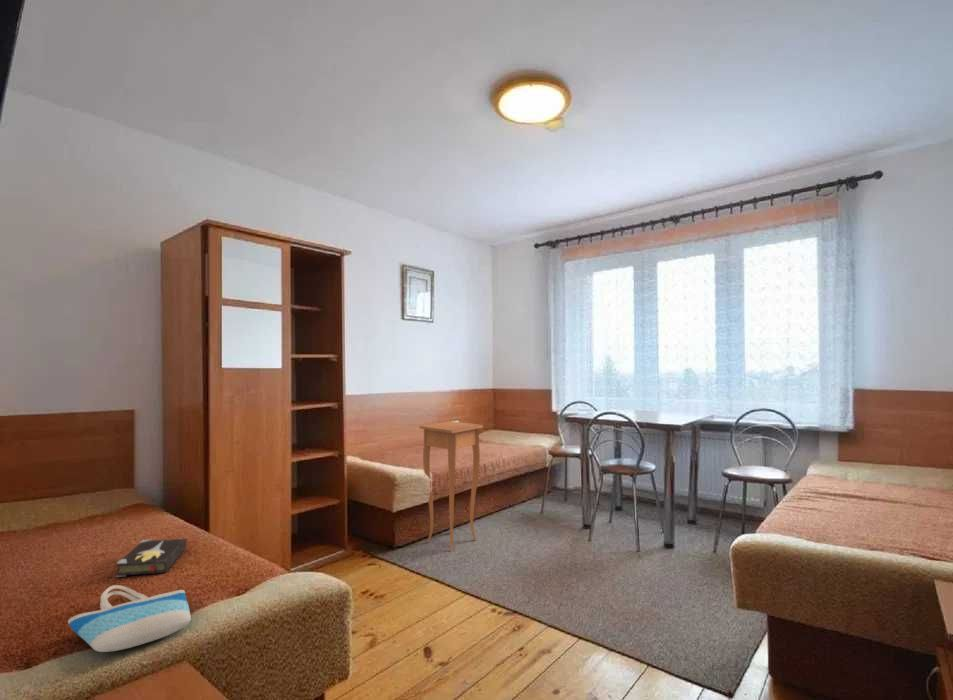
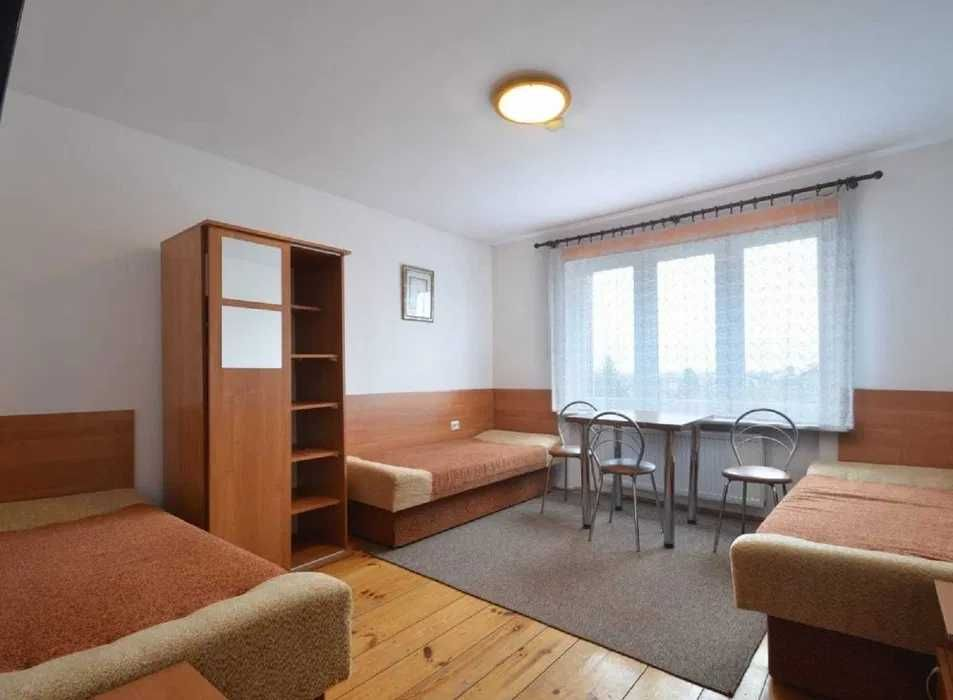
- side table (451, 483)
- tote bag (132, 606)
- hardback book (153, 555)
